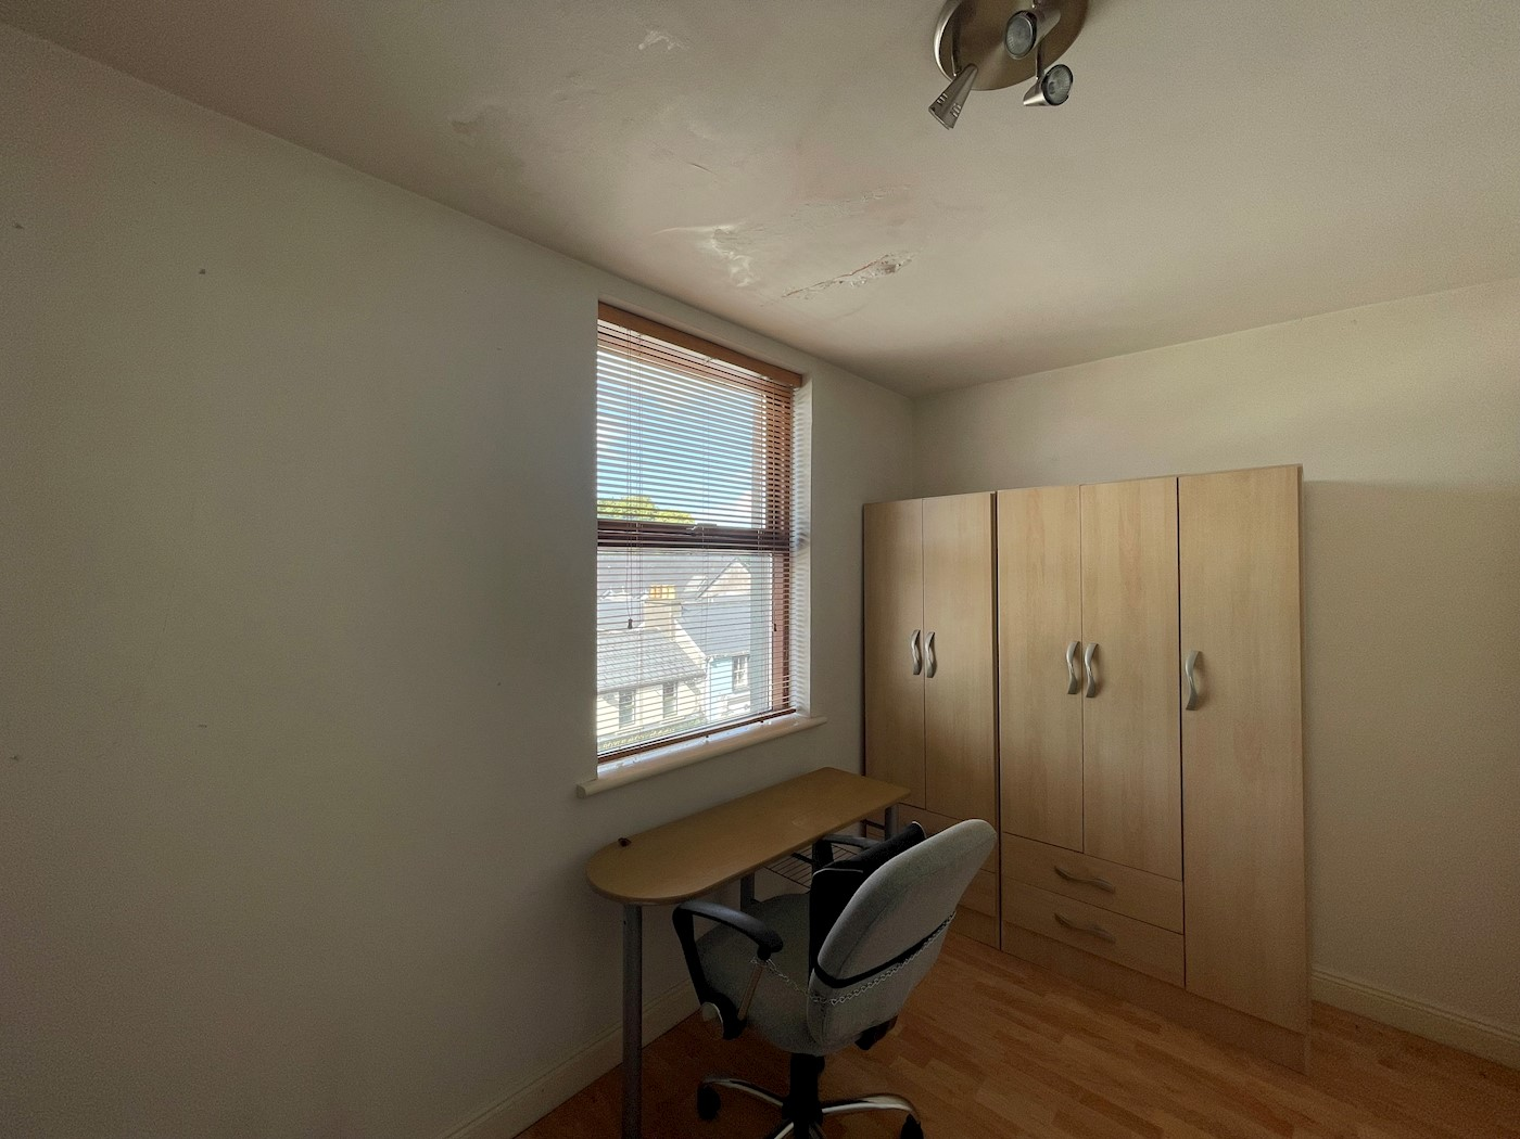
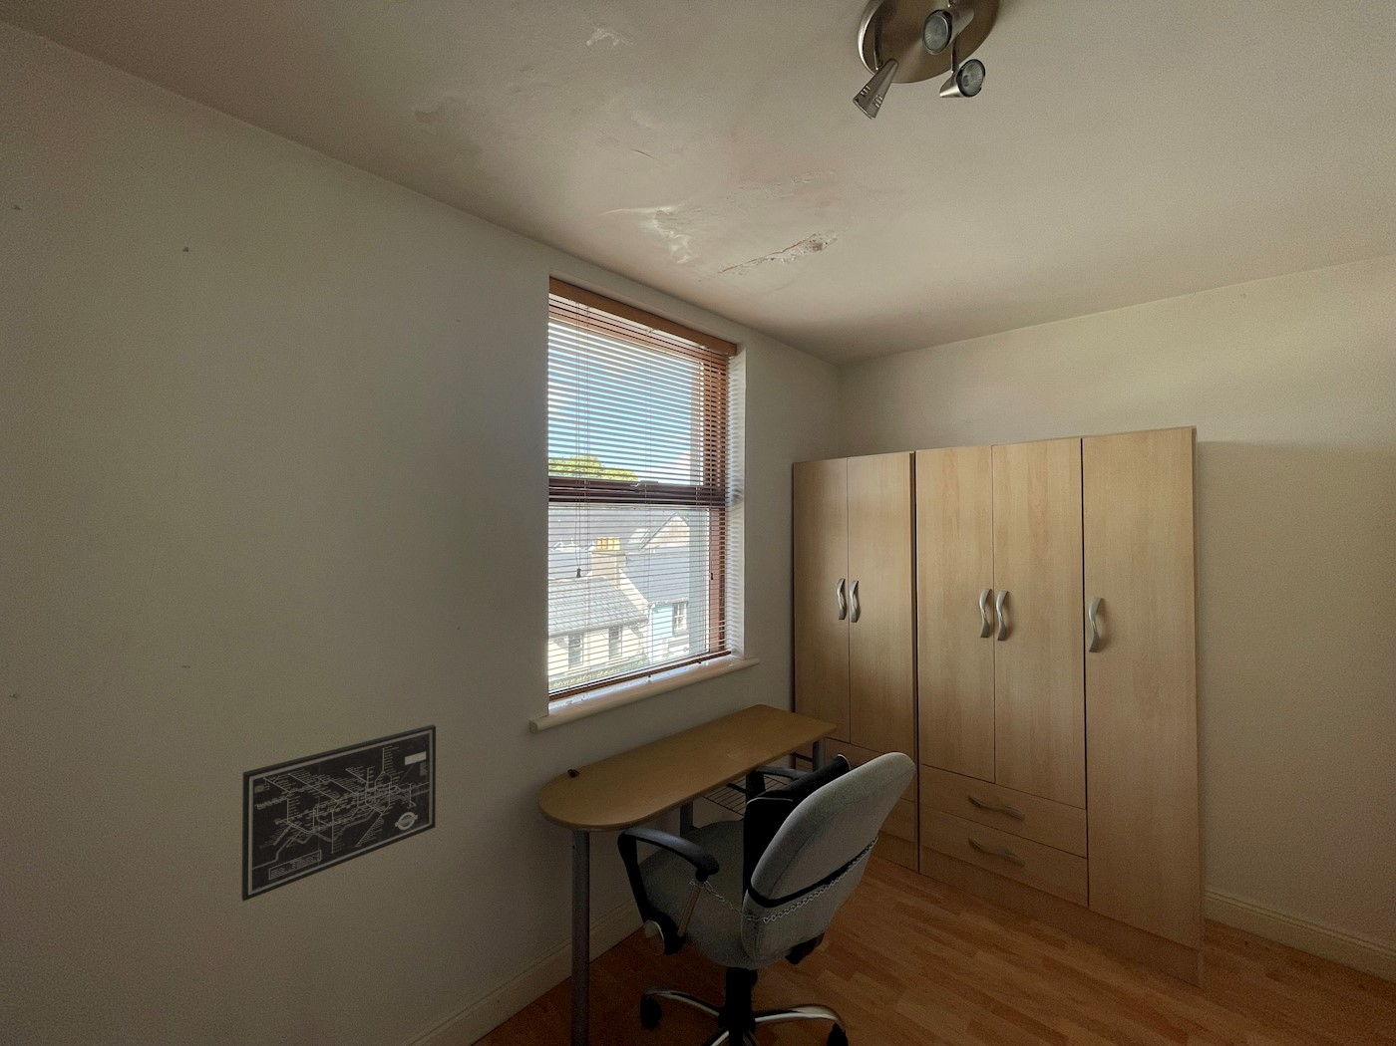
+ wall art (350, 802)
